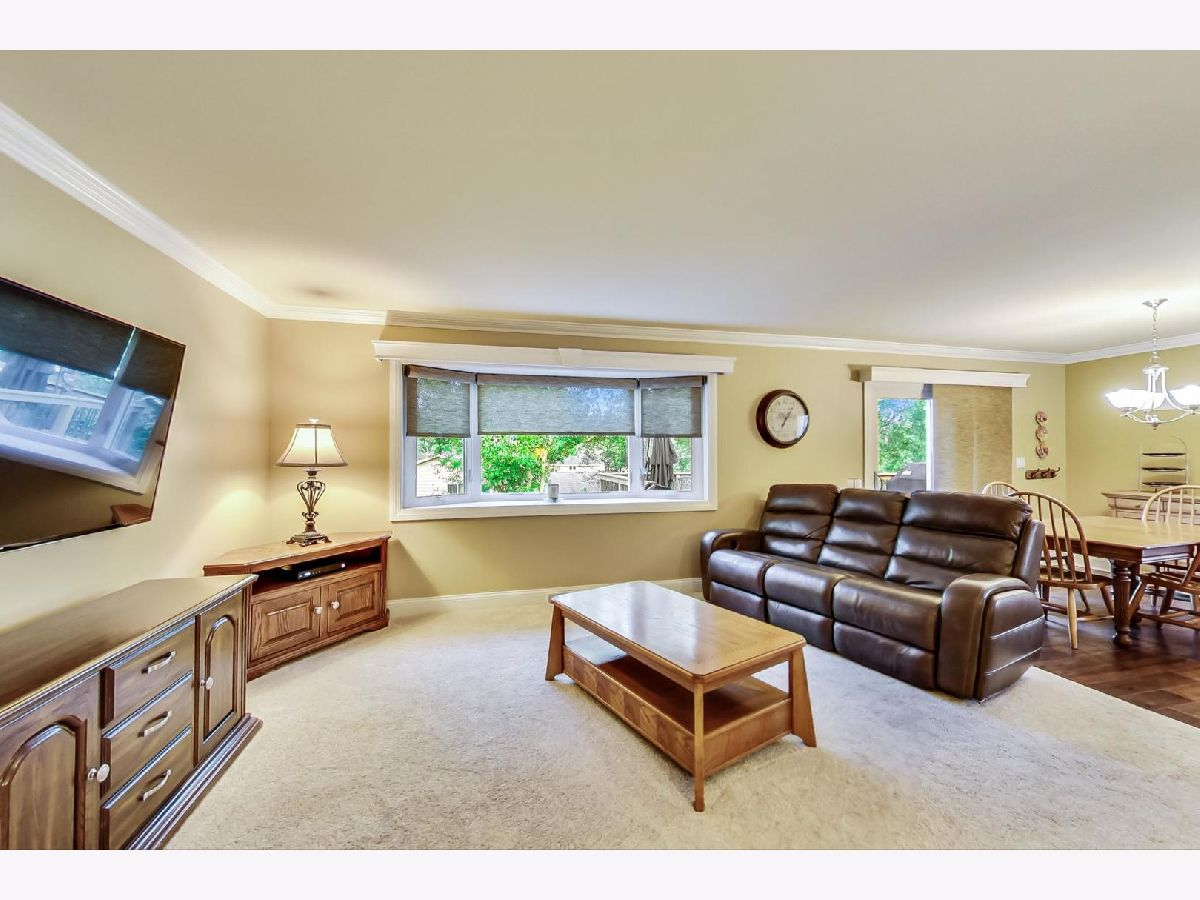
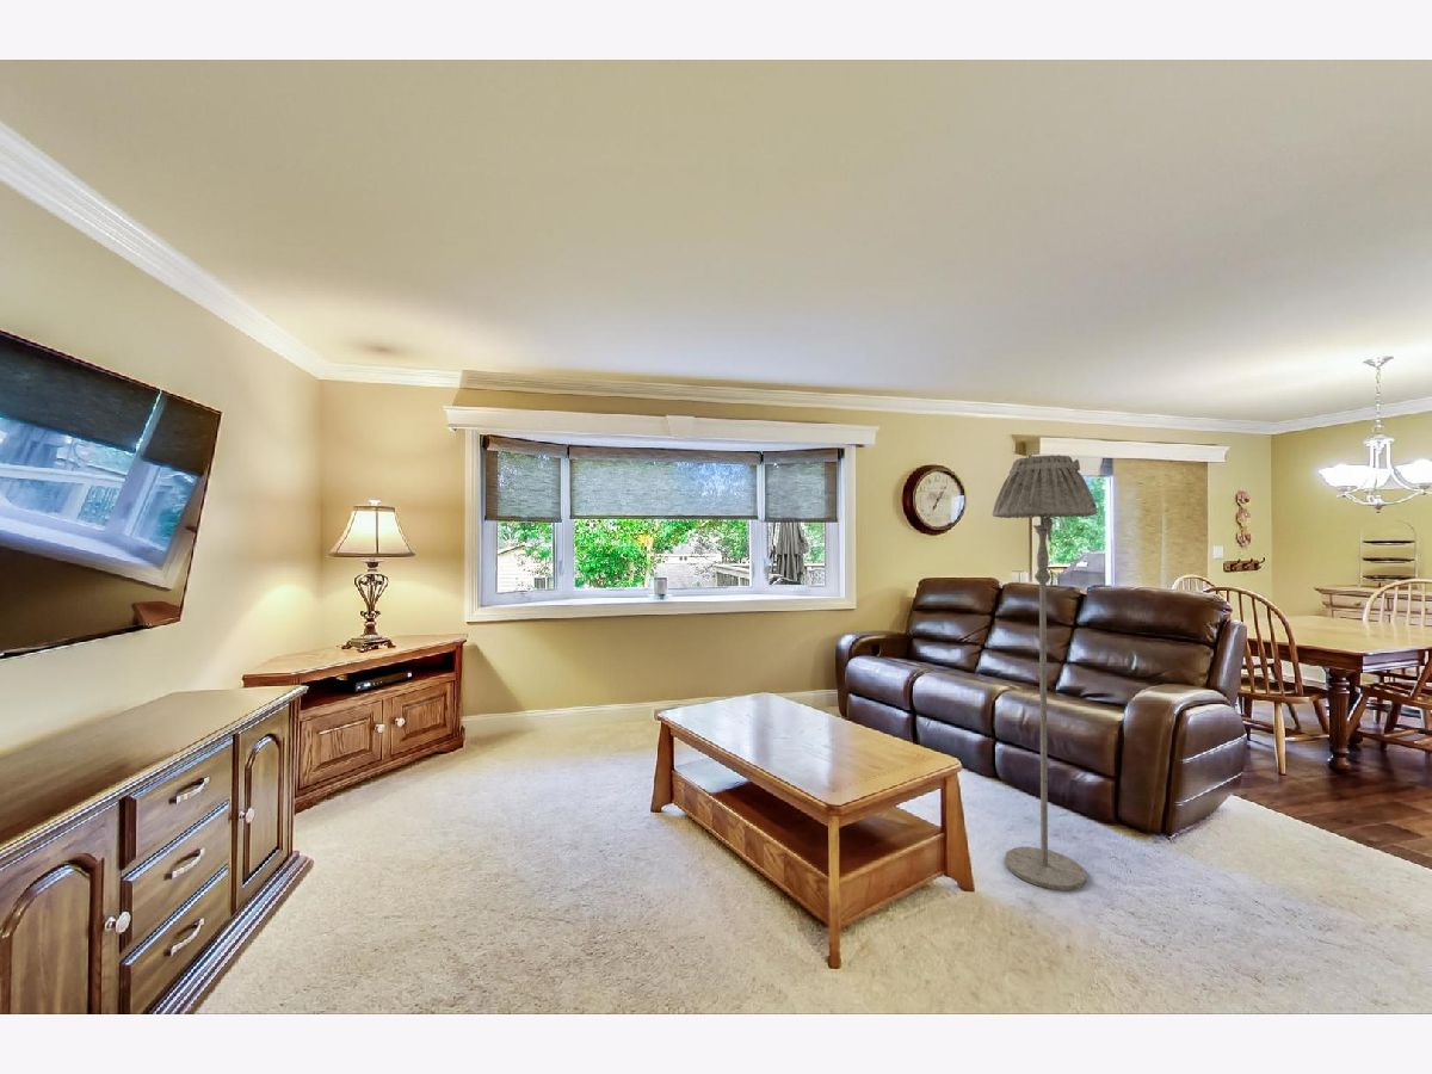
+ floor lamp (1043, 662)
